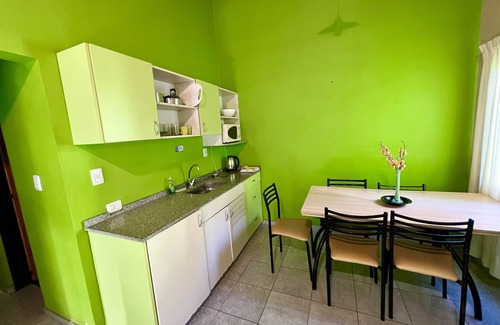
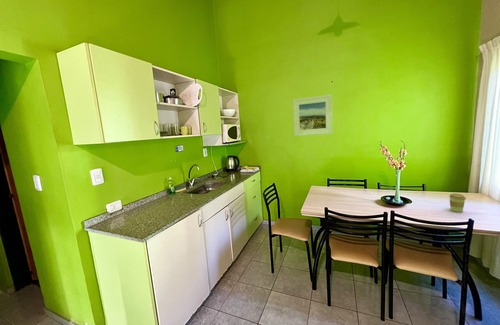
+ coffee cup (457, 202)
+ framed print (312, 116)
